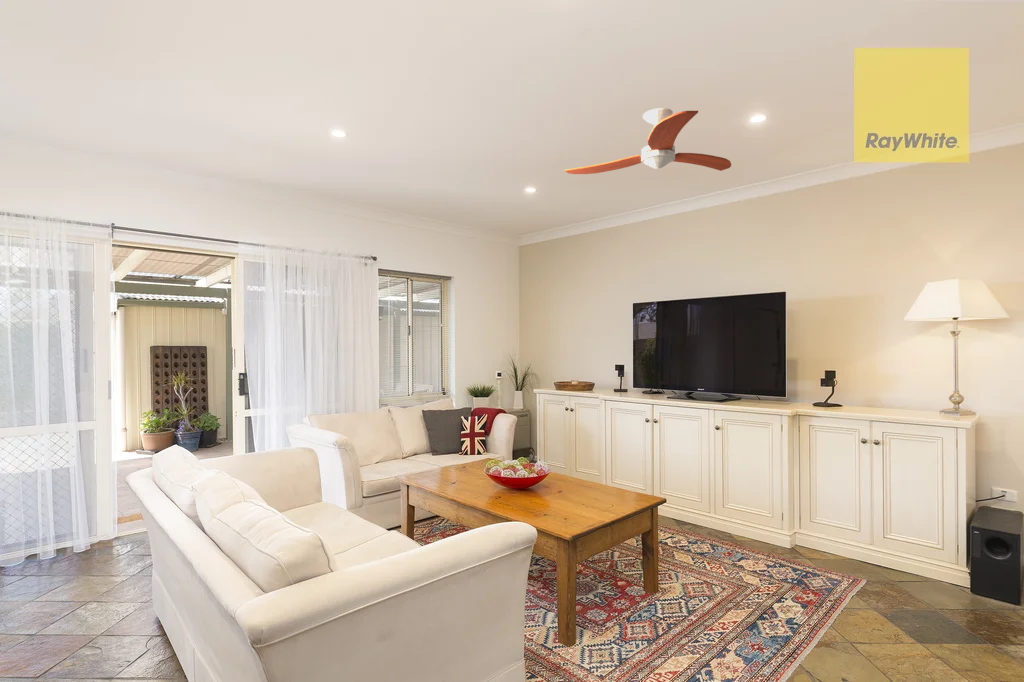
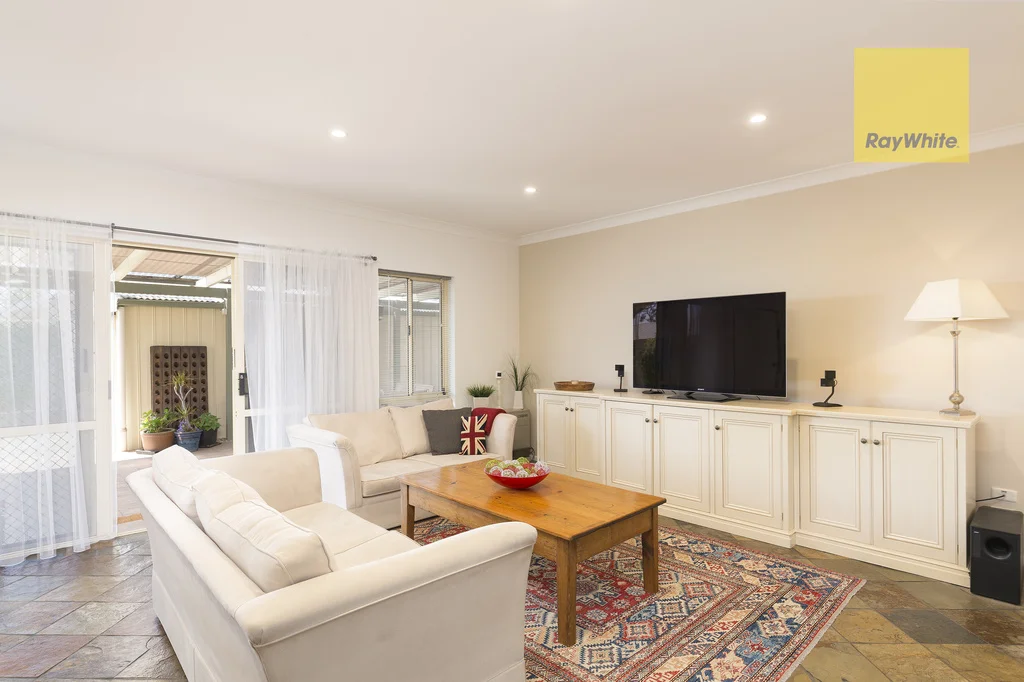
- ceiling fan (648, 138)
